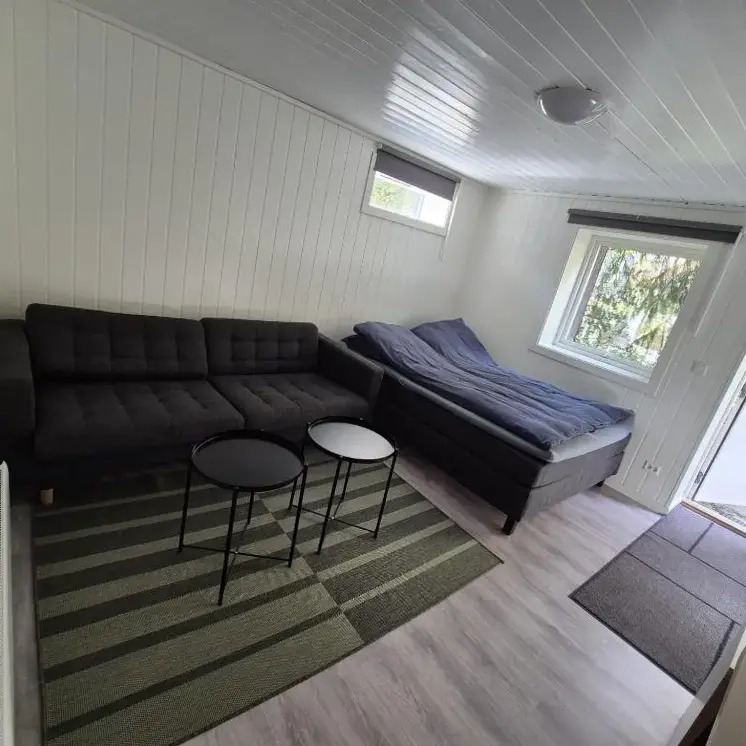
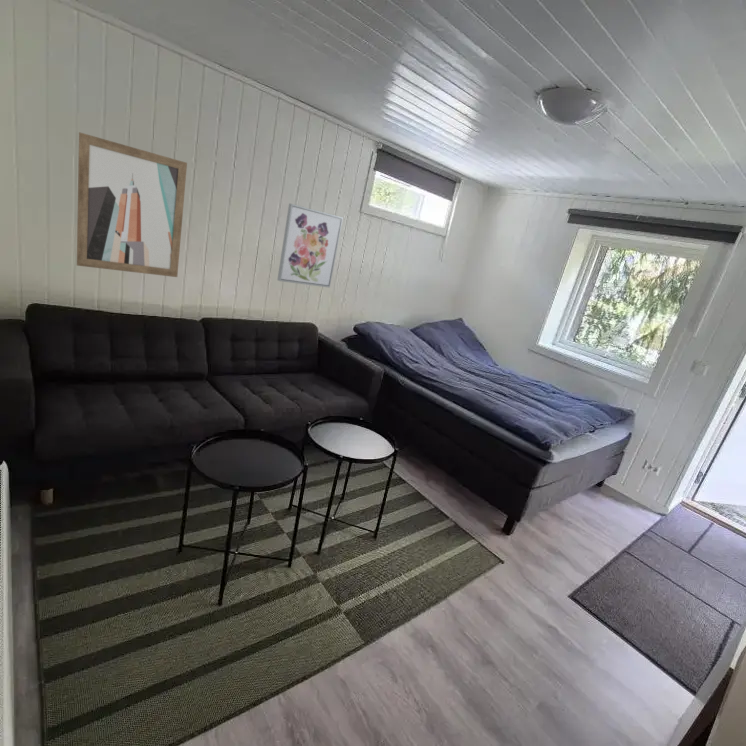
+ wall art (310, 248)
+ wall art (133, 212)
